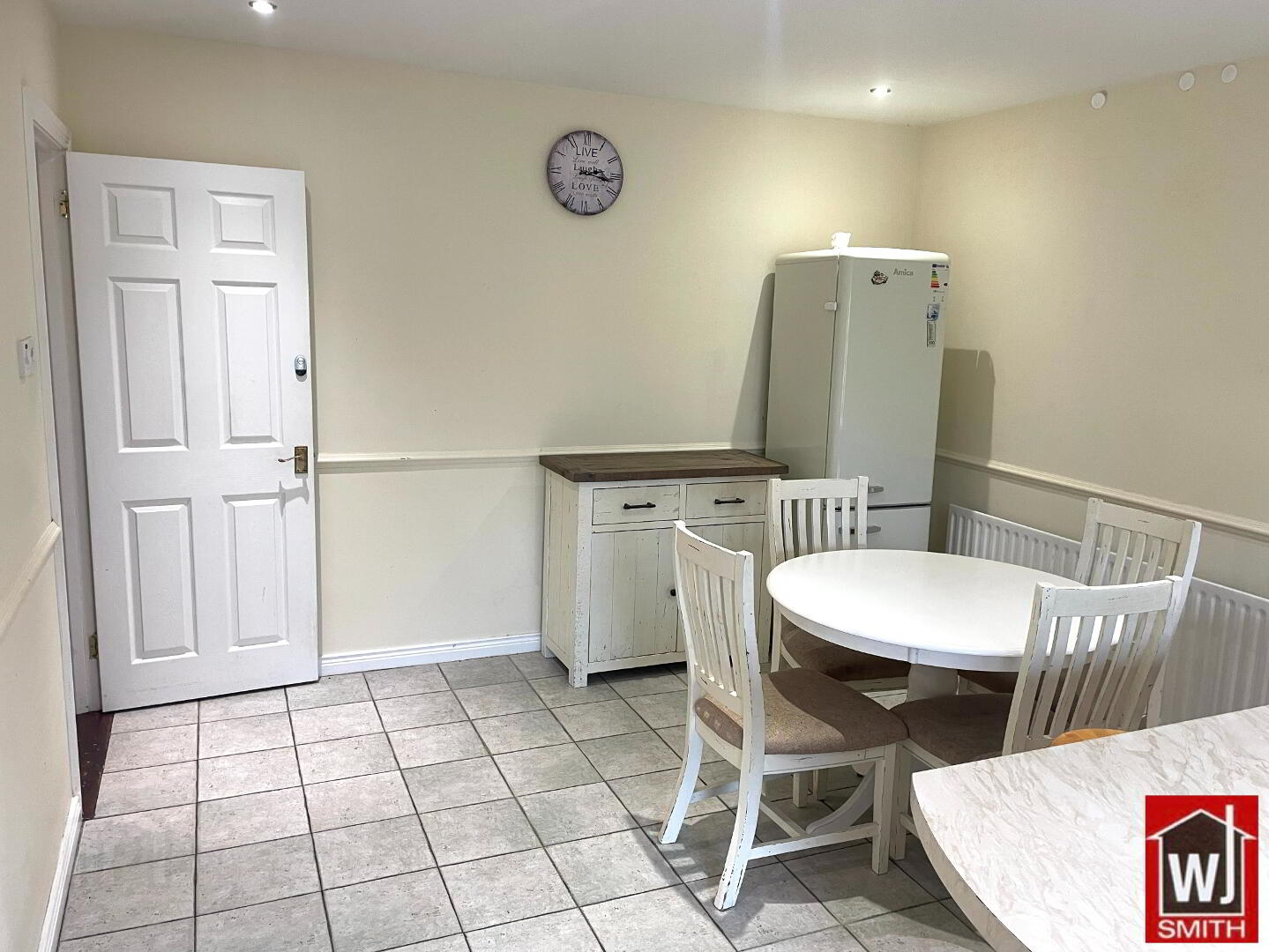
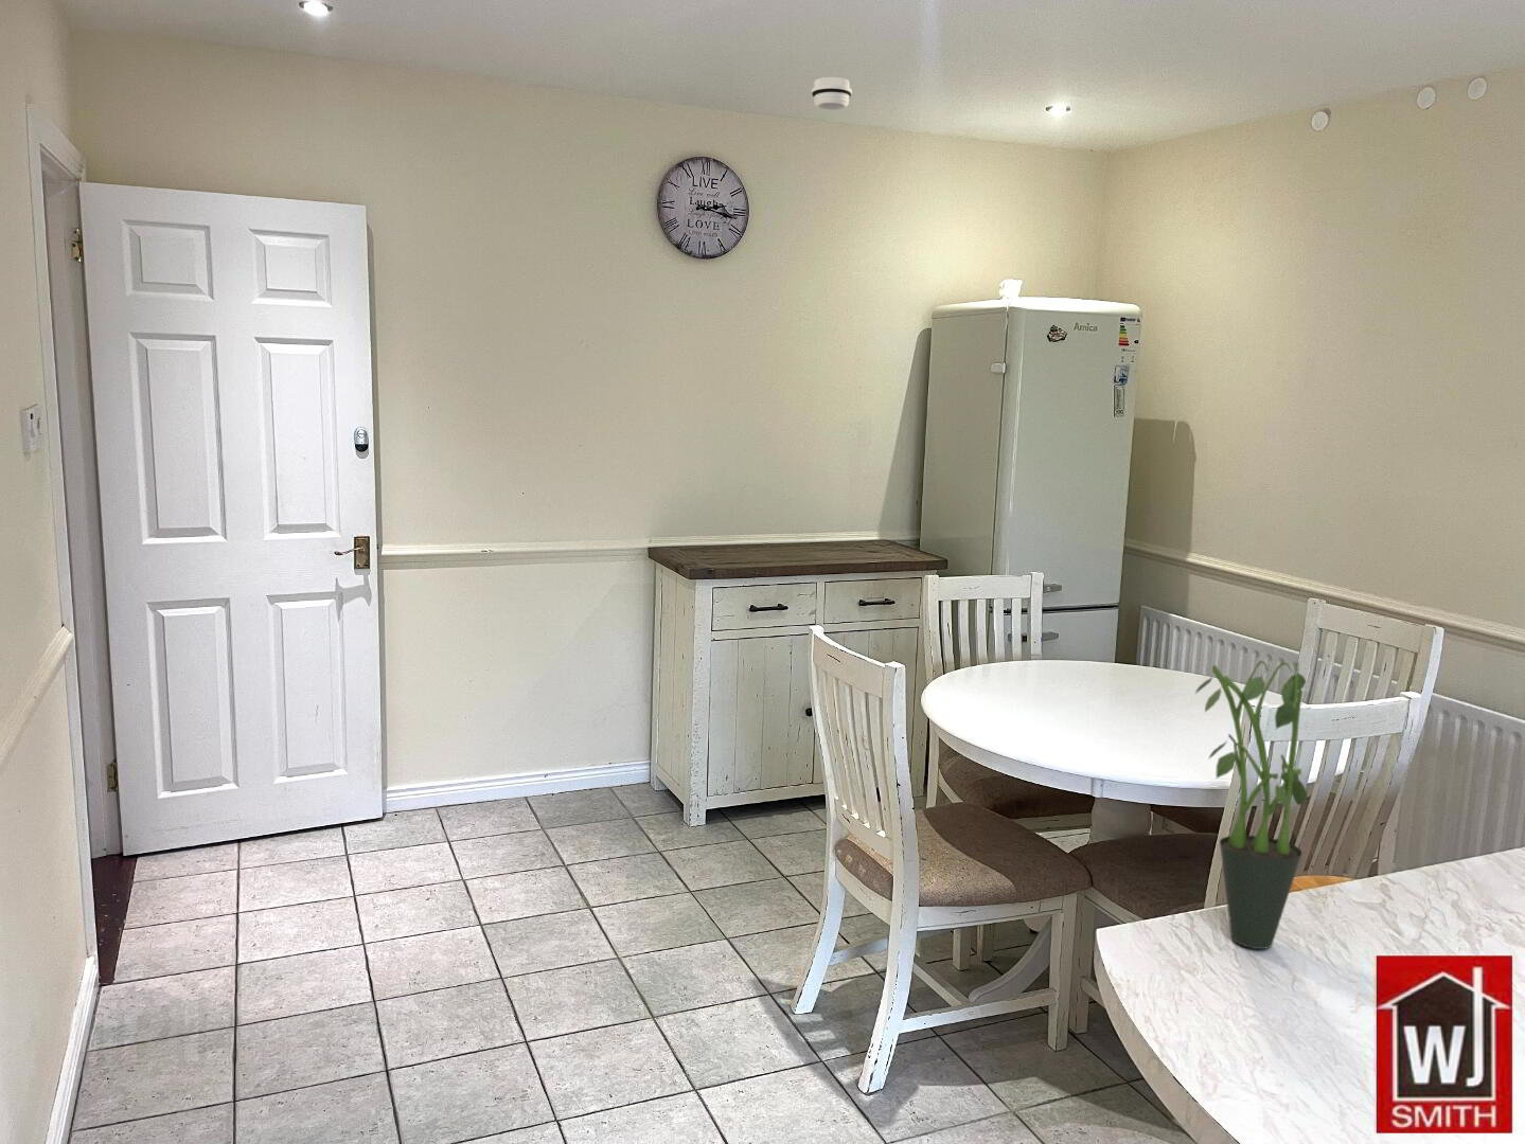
+ potted plant (1250, 799)
+ smoke detector (830, 94)
